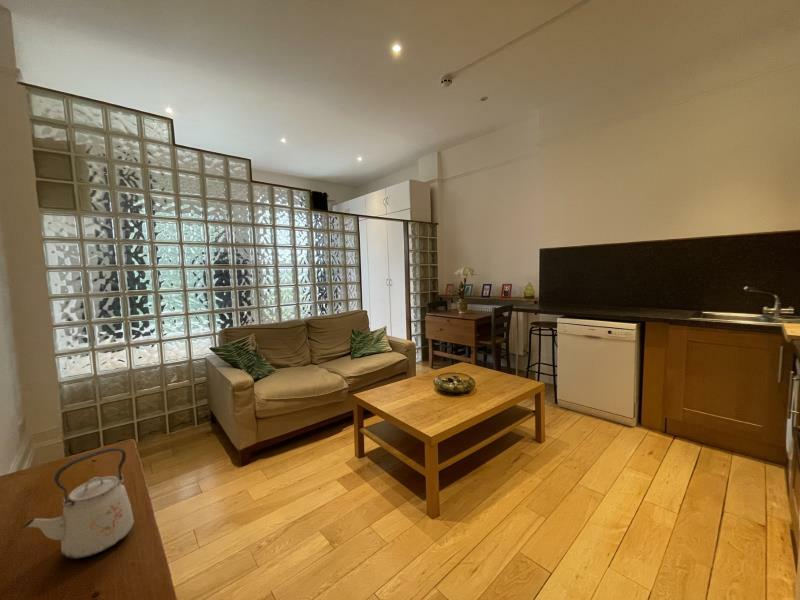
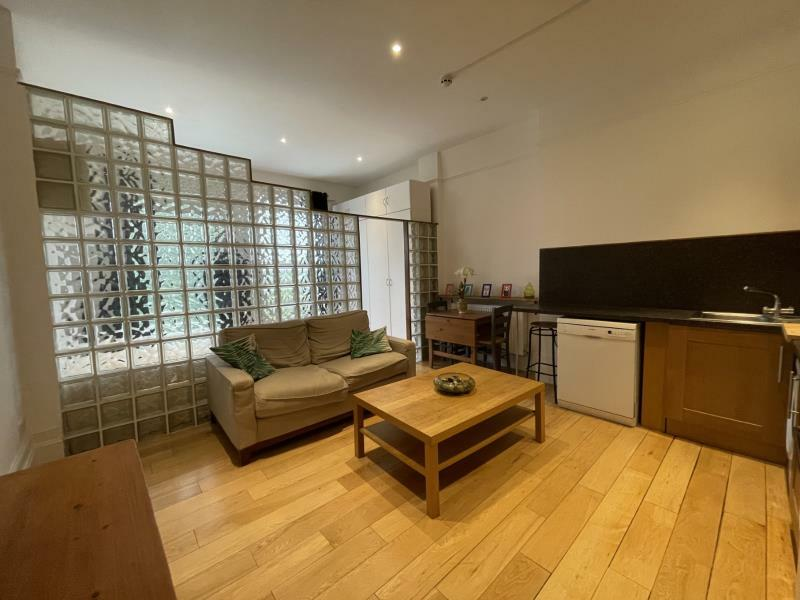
- kettle (81, 504)
